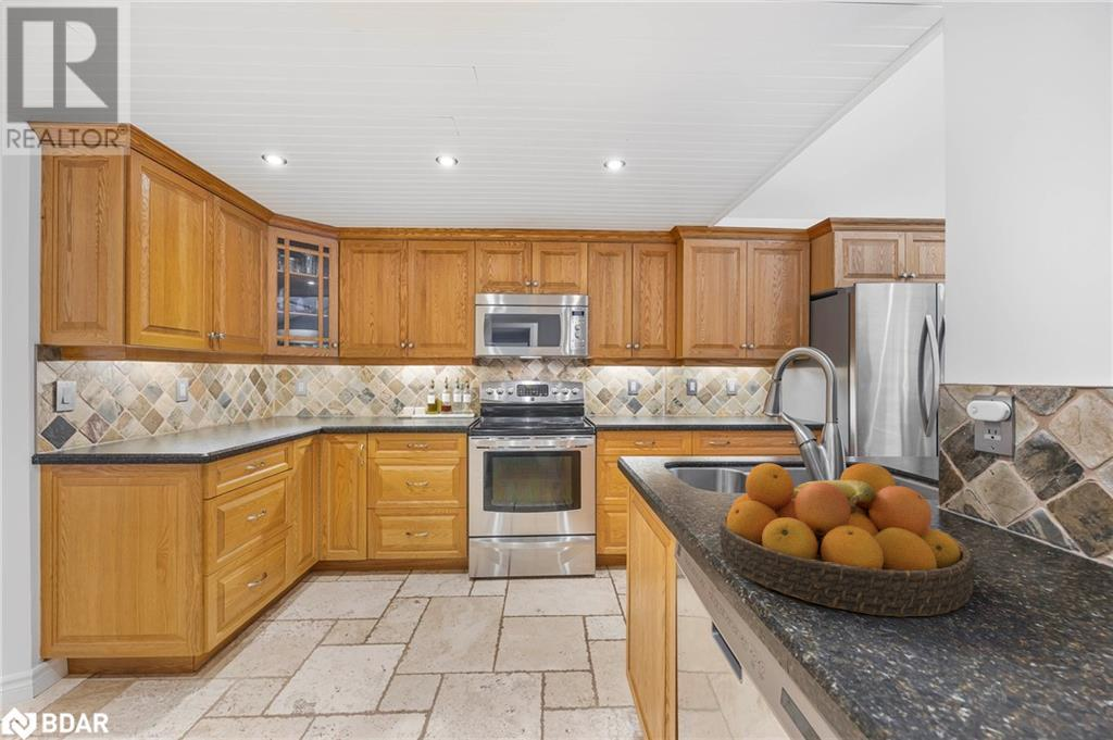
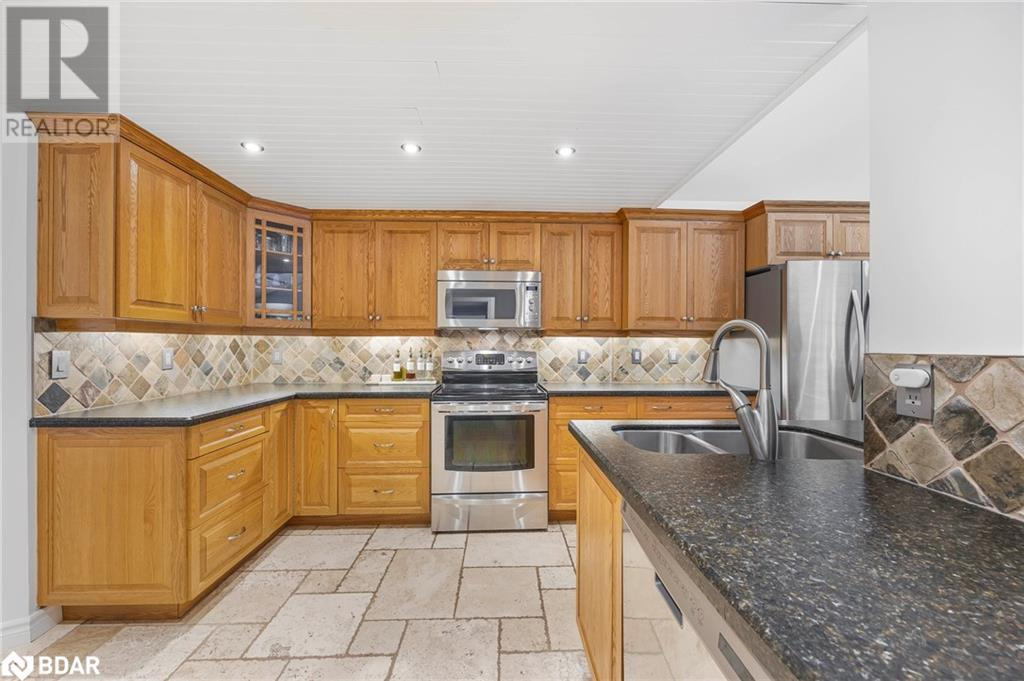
- fruit bowl (833, 515)
